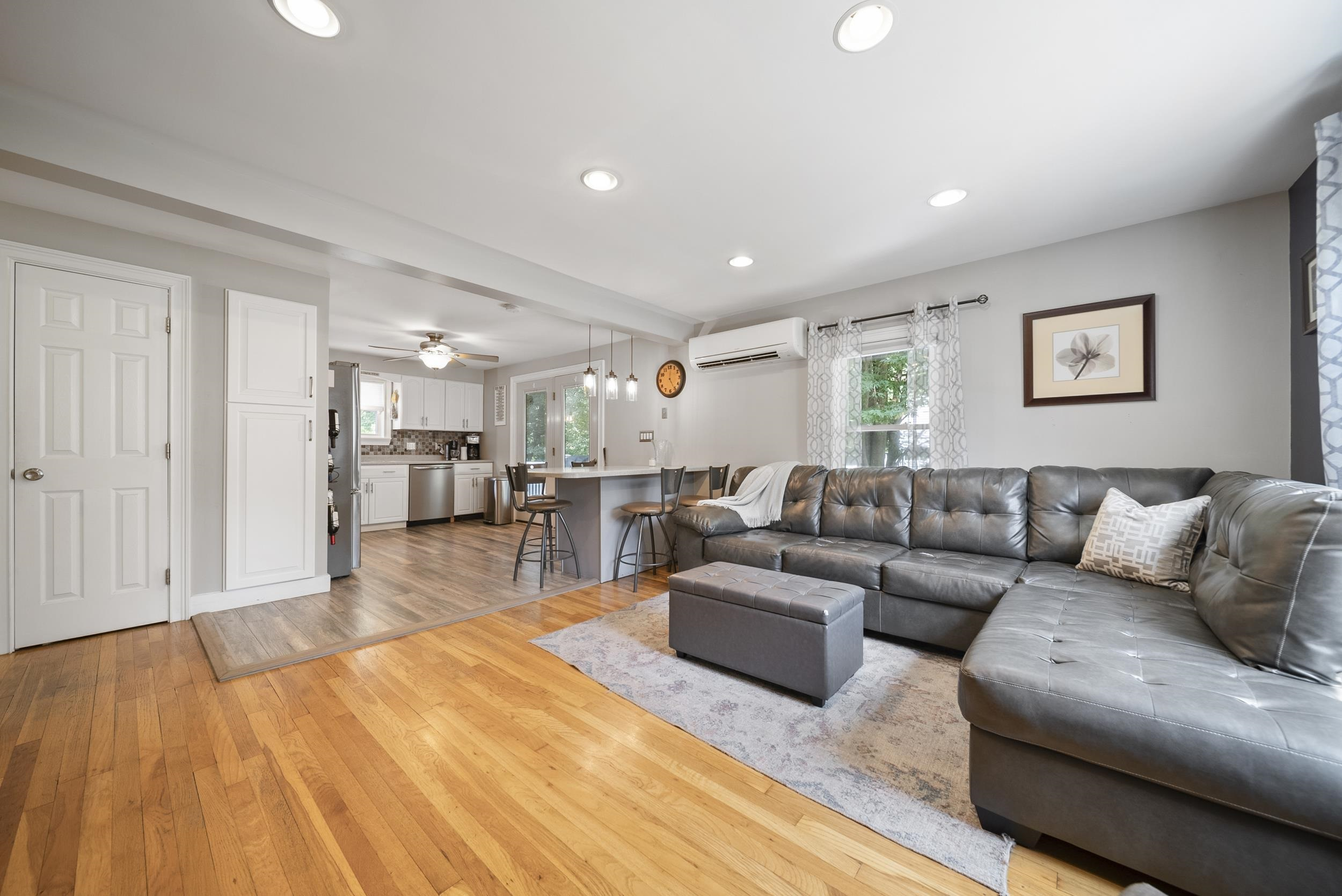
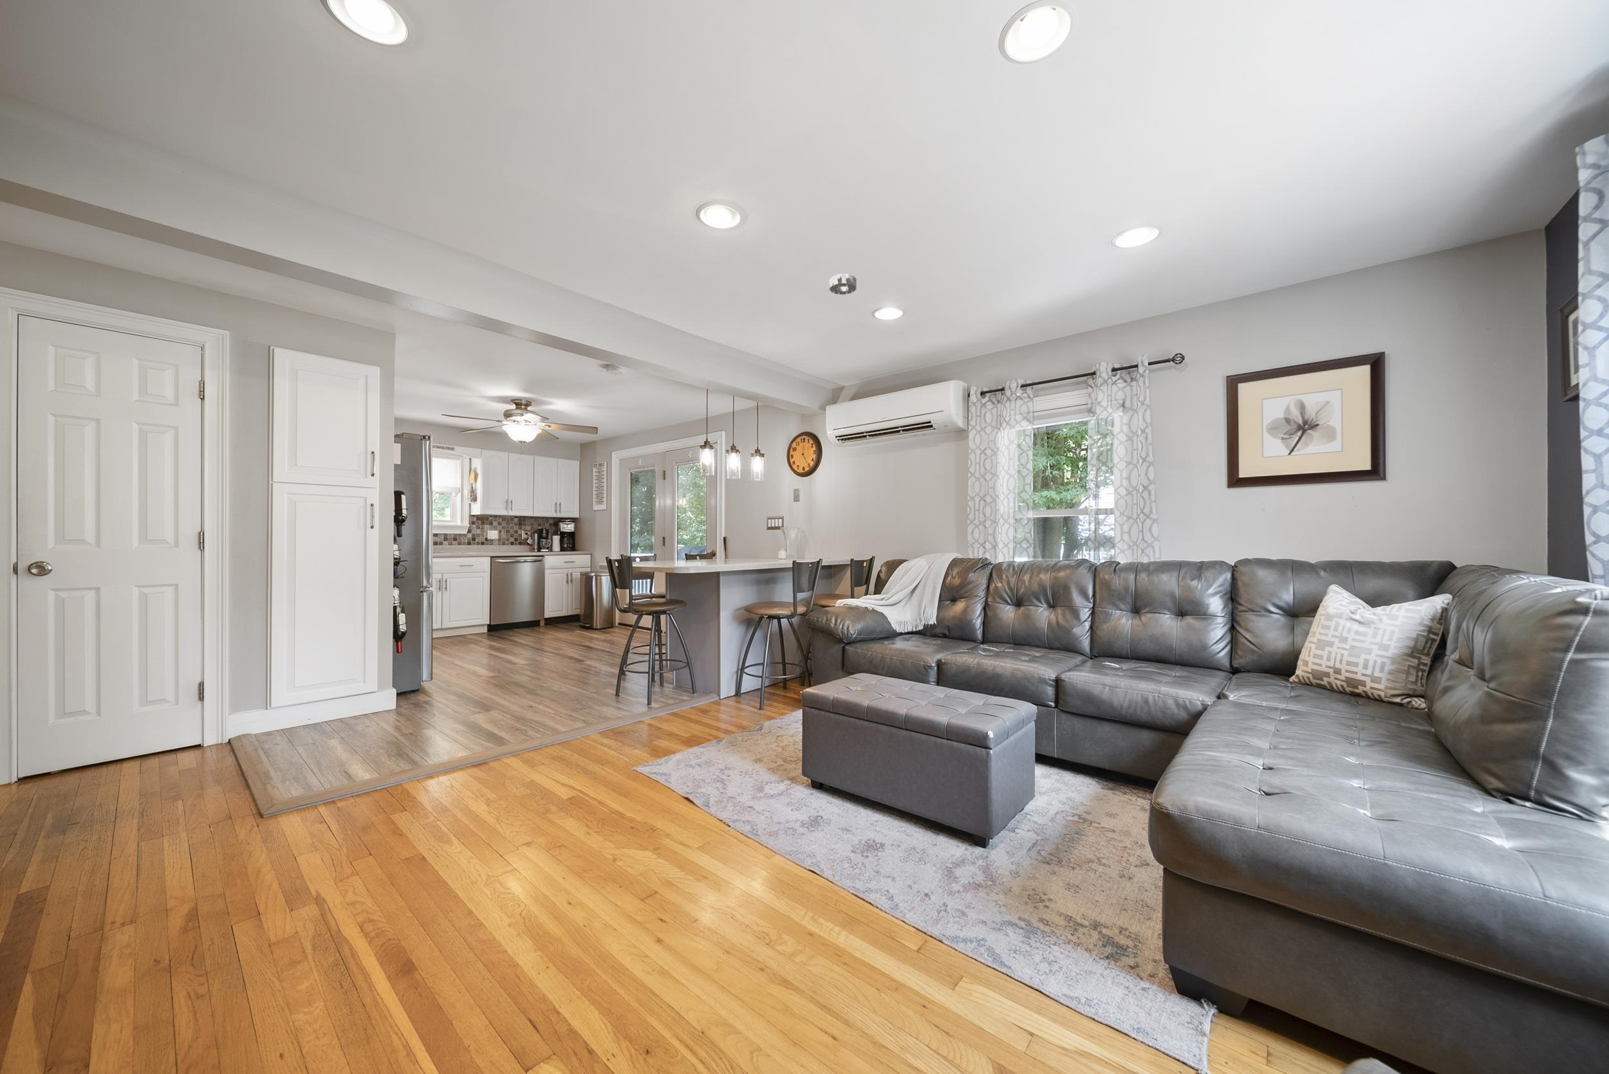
+ smoke detector (843, 284)
